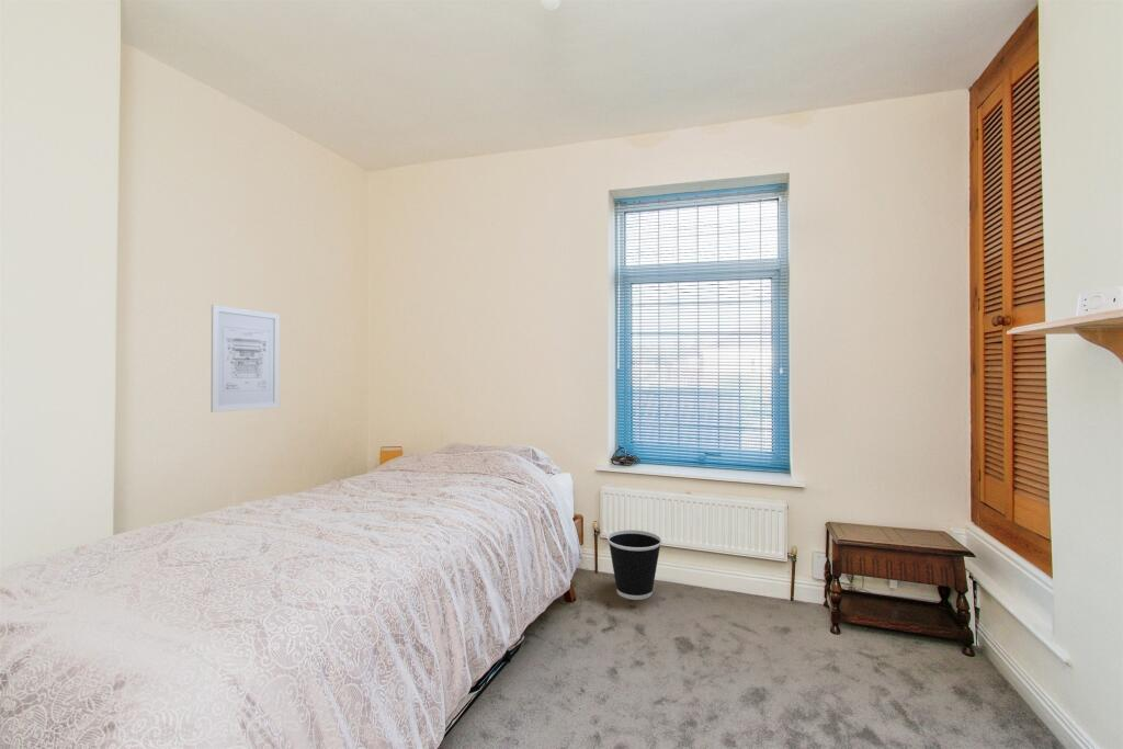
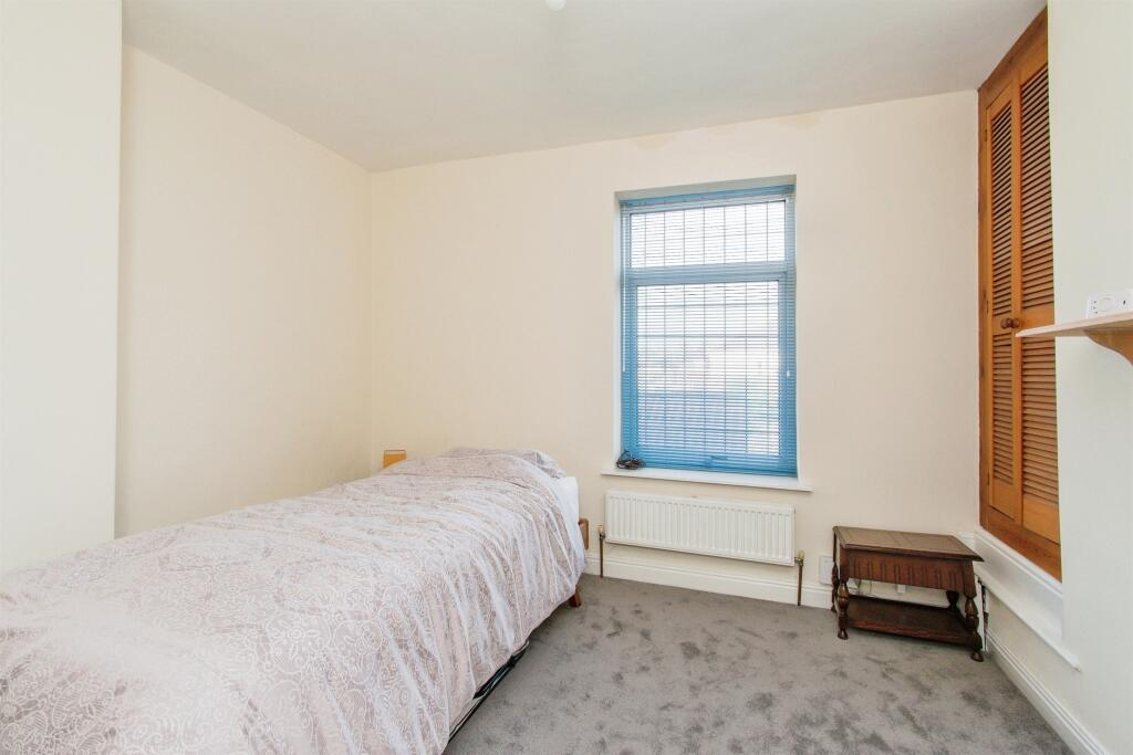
- wall art (247, 360)
- wastebasket (634, 565)
